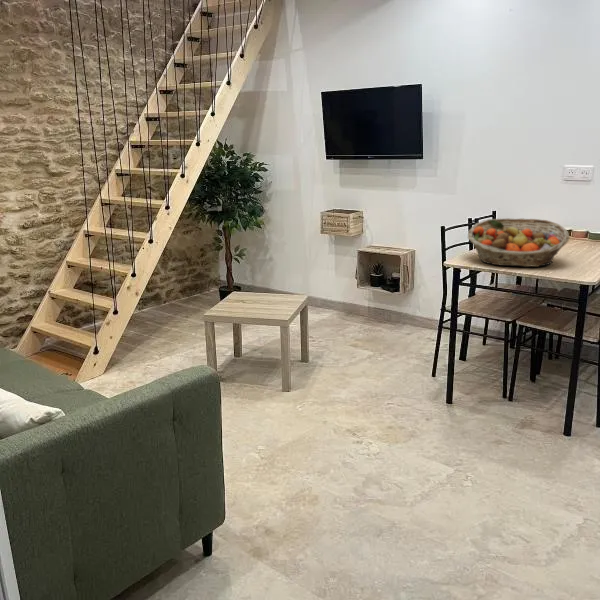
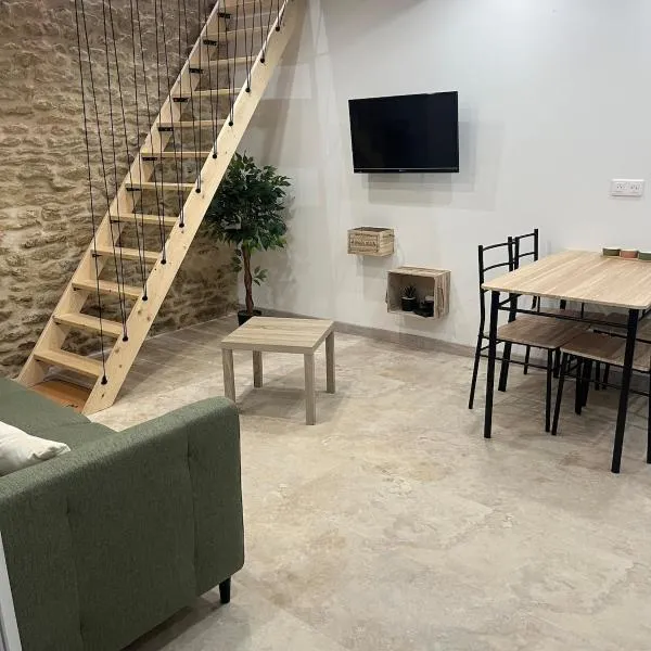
- fruit basket (516, 241)
